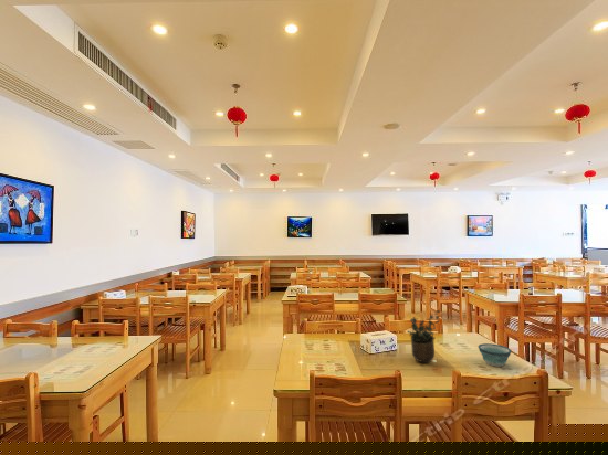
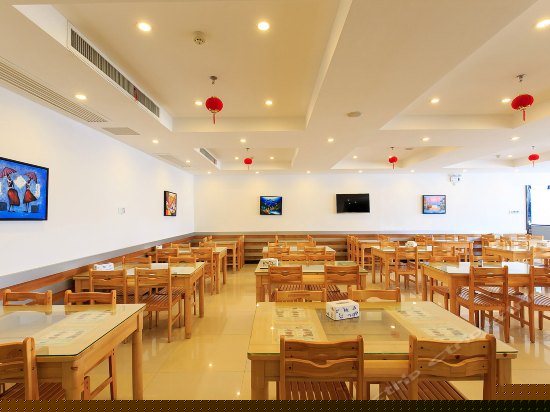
- bowl (494, 356)
- potted plant (423, 335)
